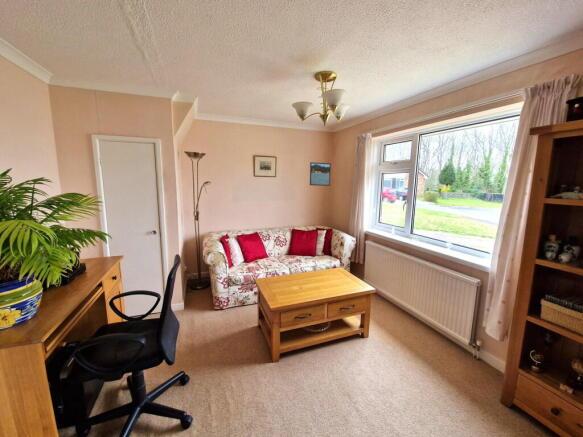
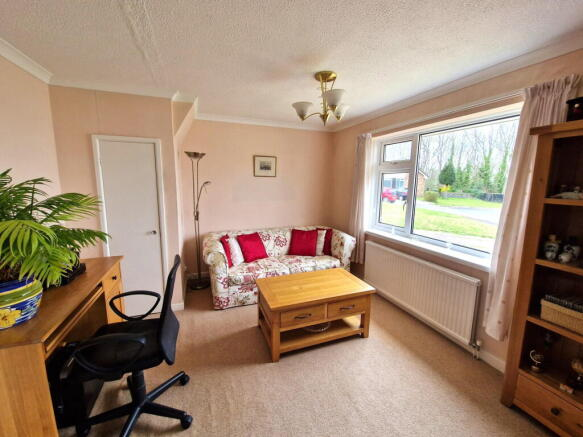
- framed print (320, 174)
